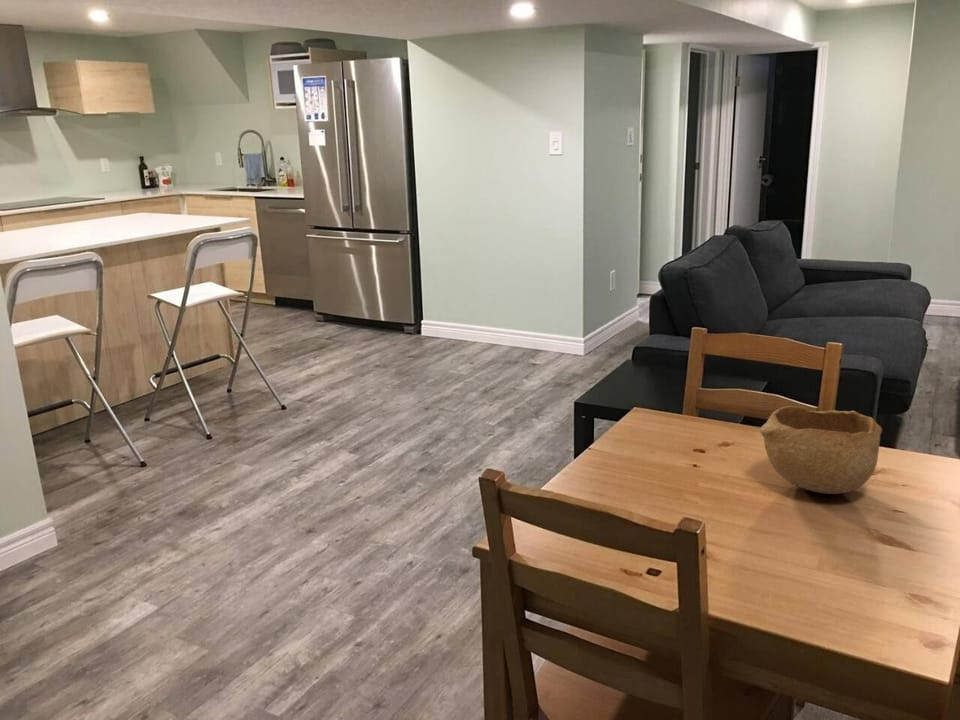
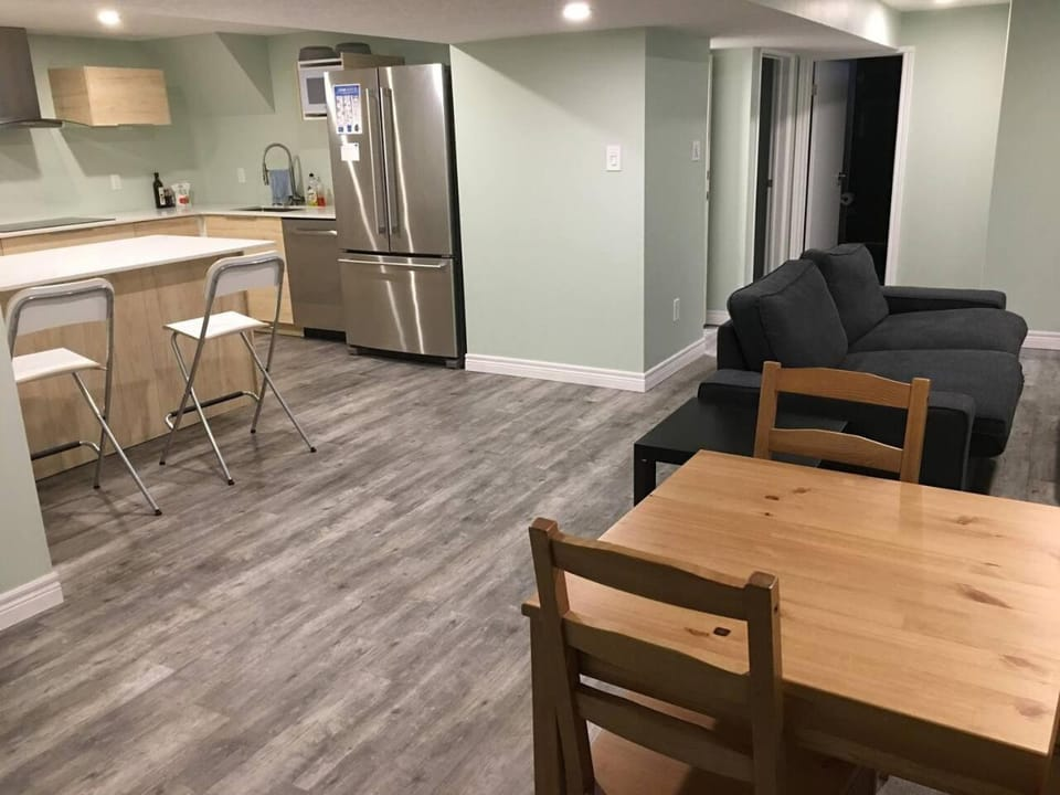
- bowl (819, 452)
